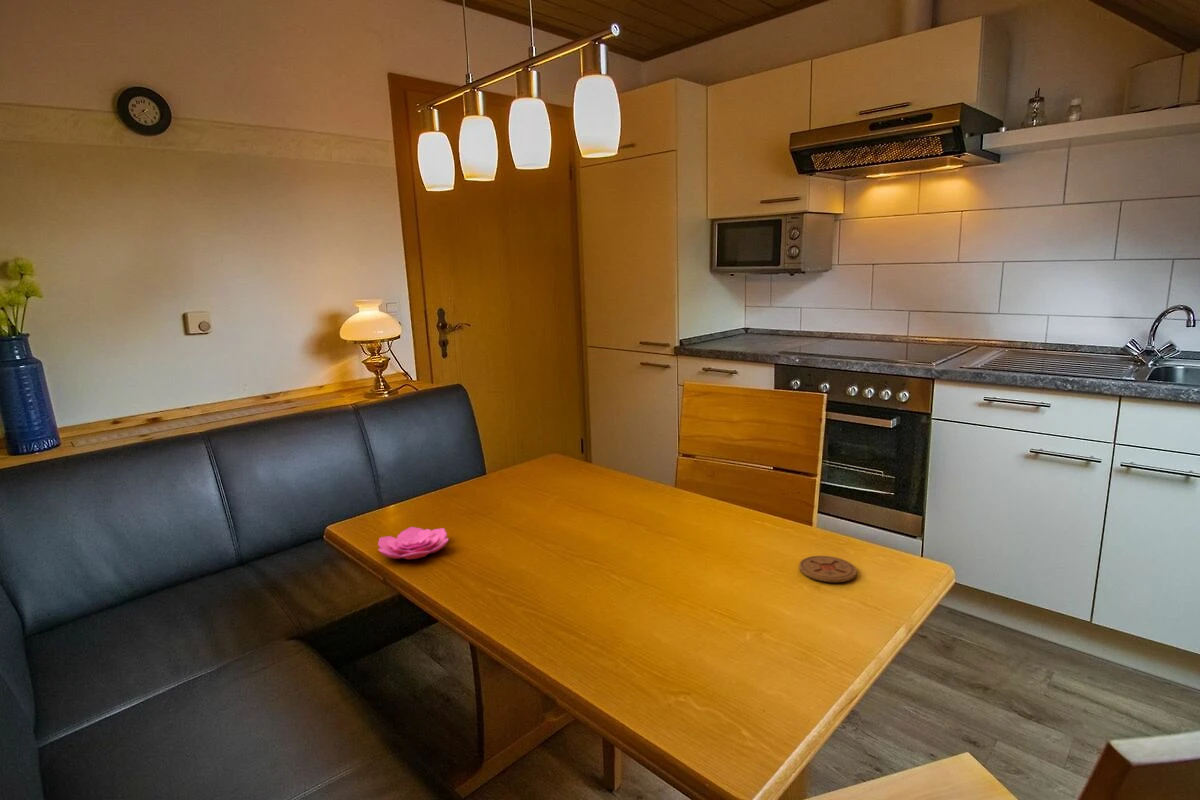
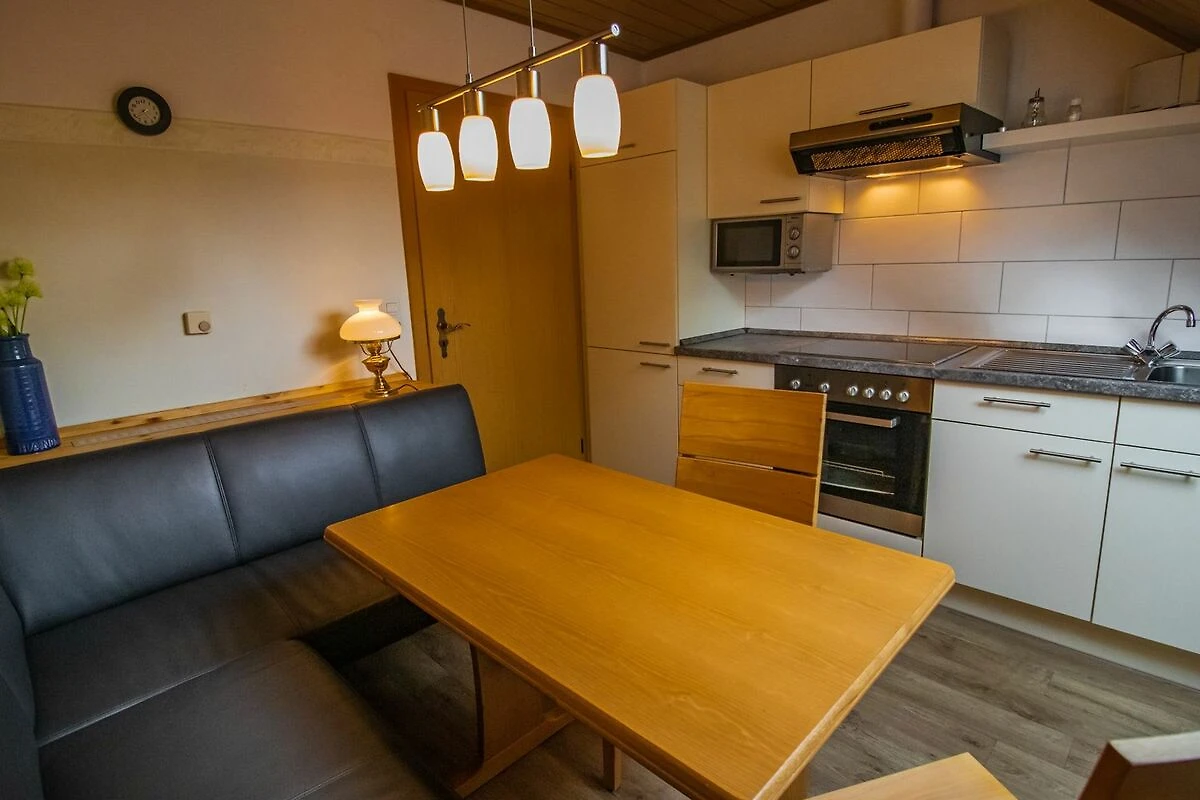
- coaster (827, 568)
- flower (413, 544)
